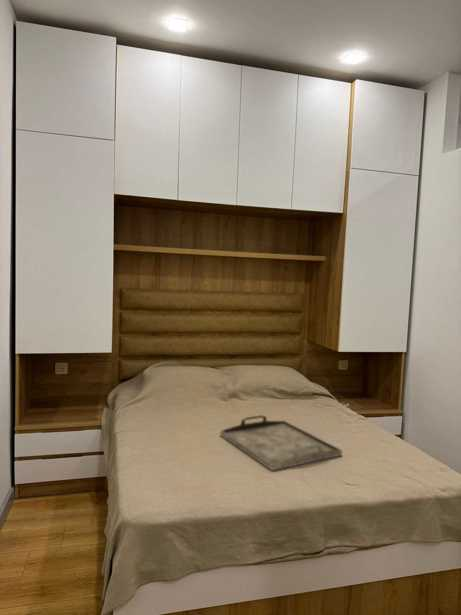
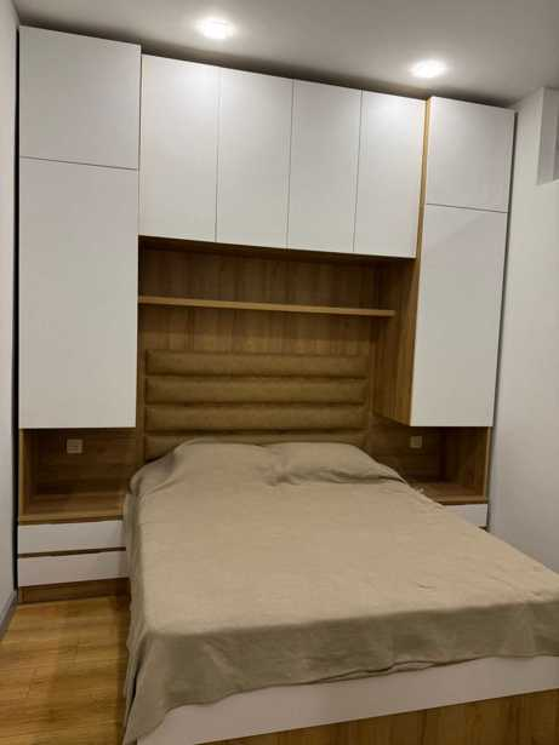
- serving tray (278, 437)
